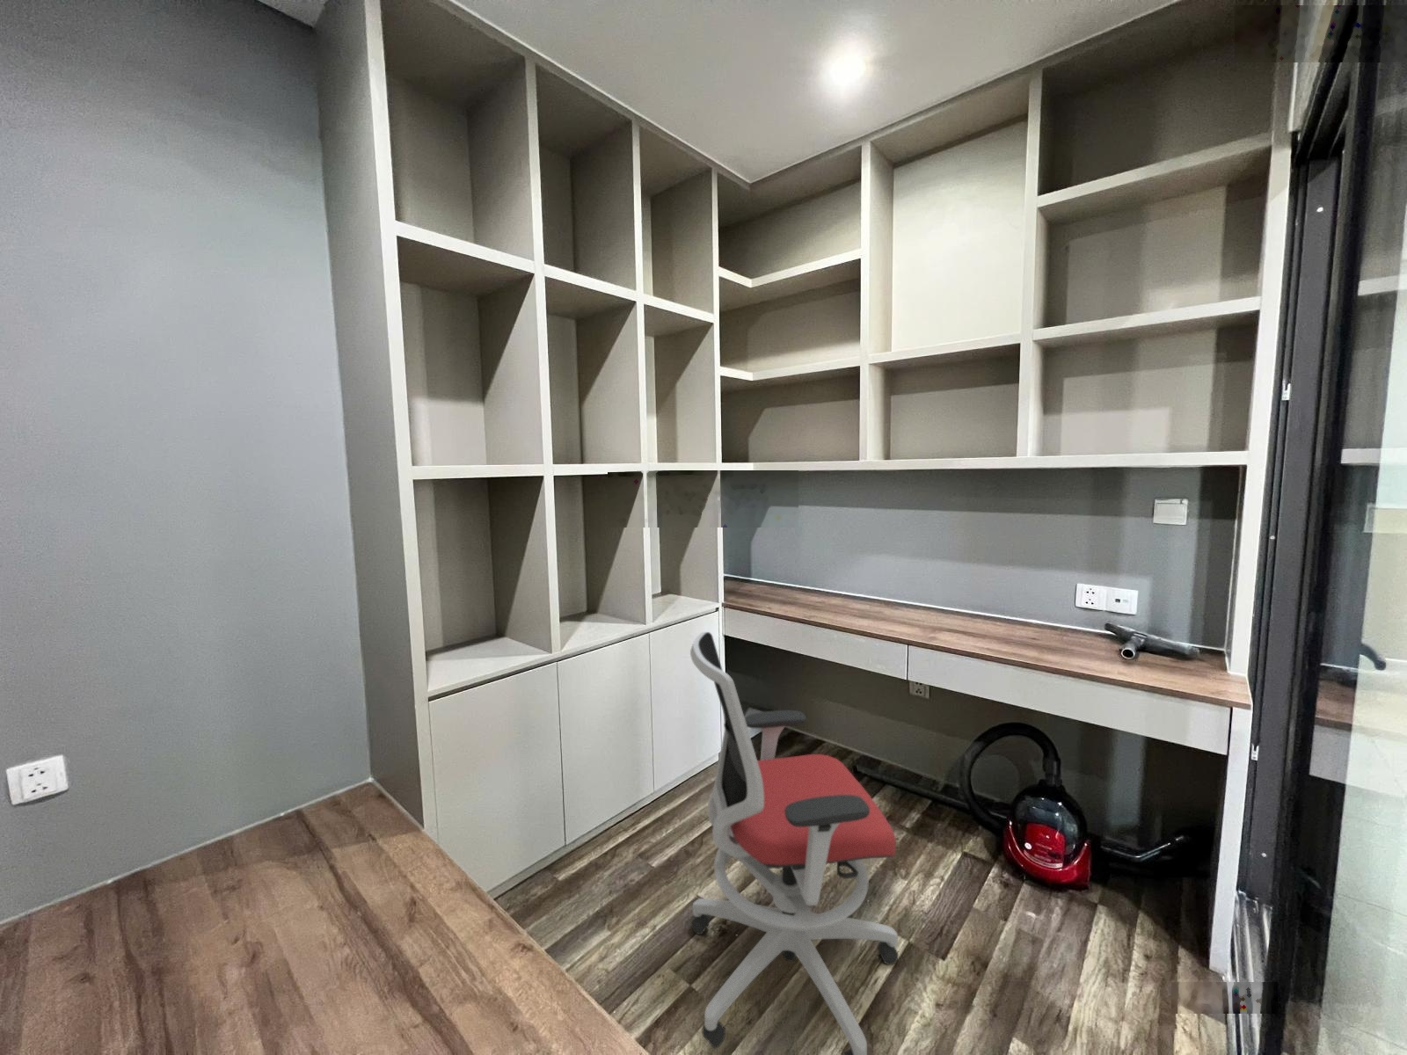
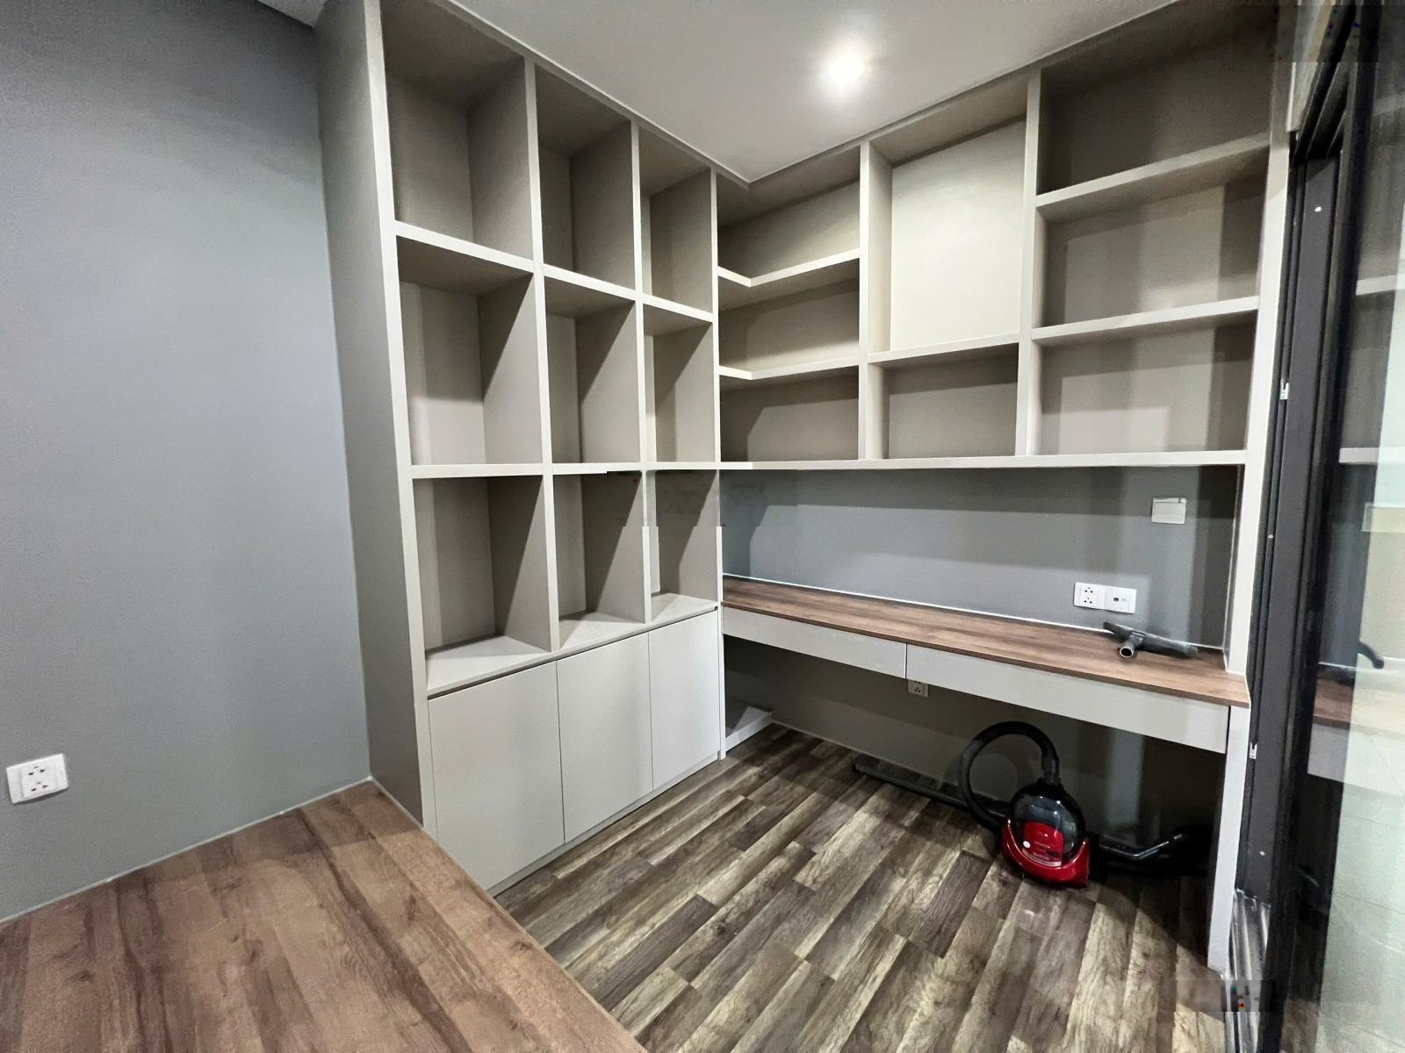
- office chair (799, 811)
